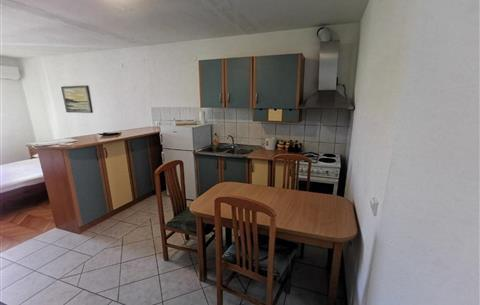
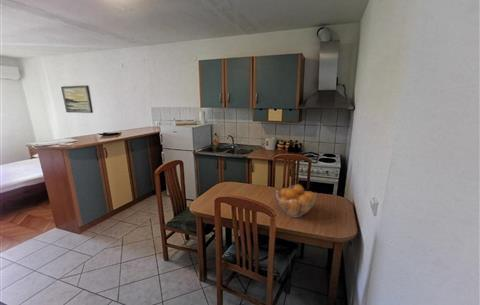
+ fruit basket (295, 200)
